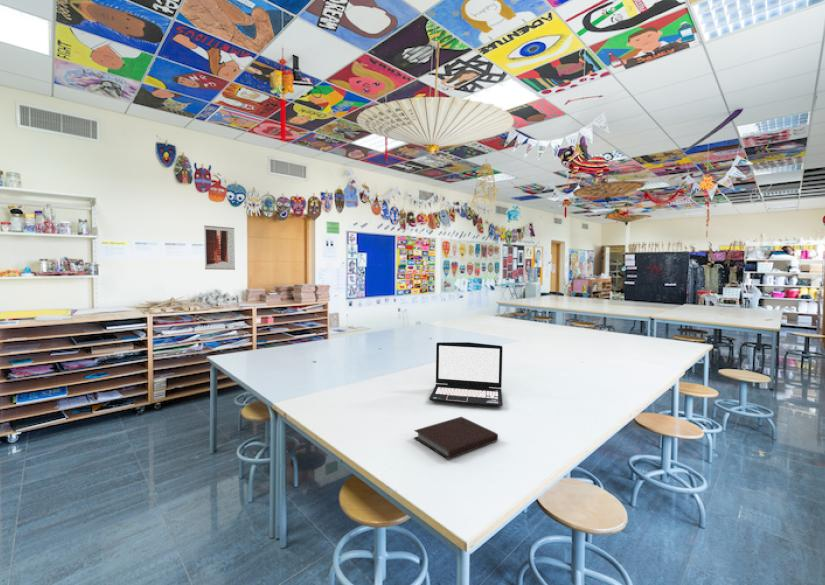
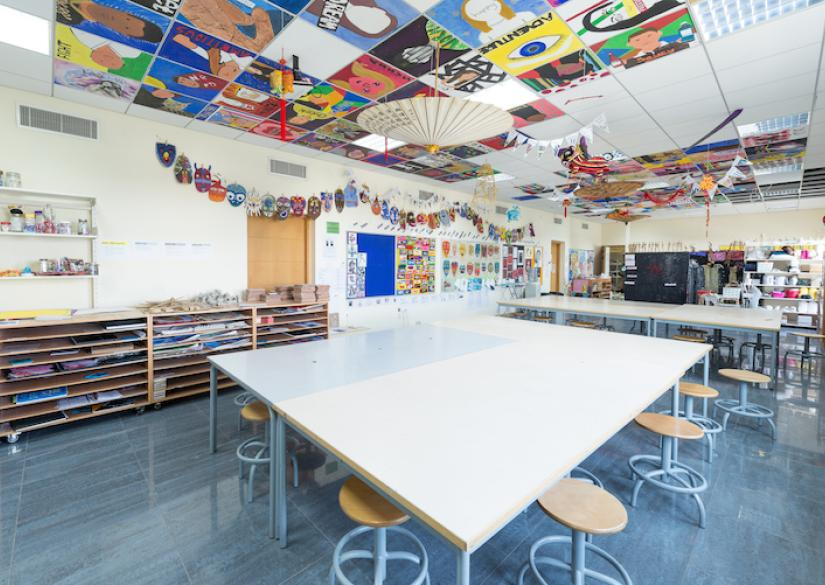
- wall art (220, 248)
- laptop (467, 372)
- notebook (455, 435)
